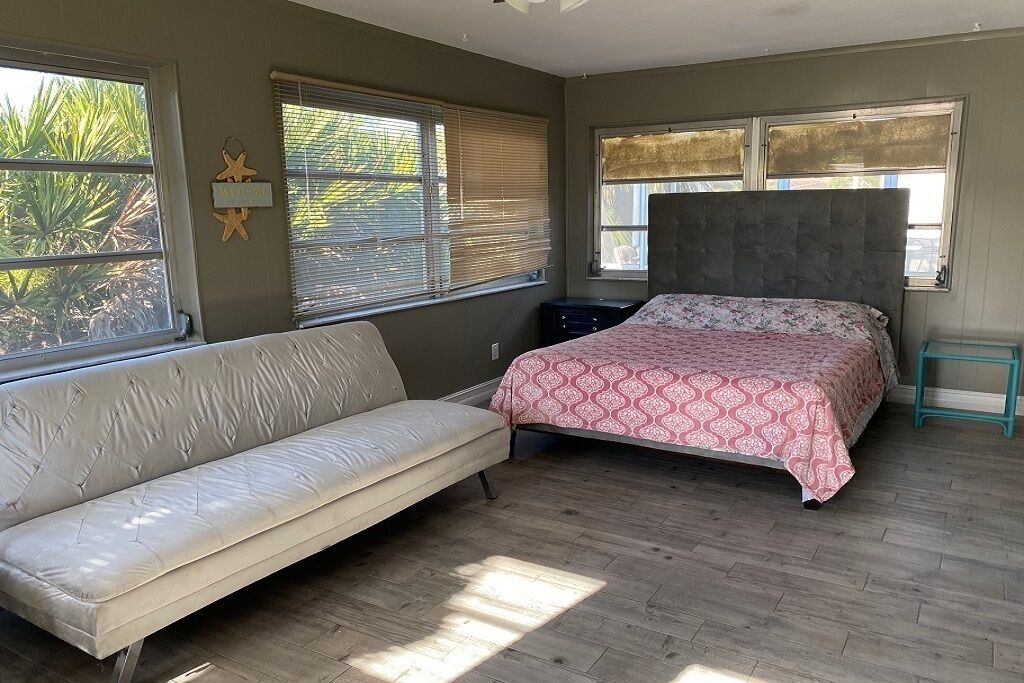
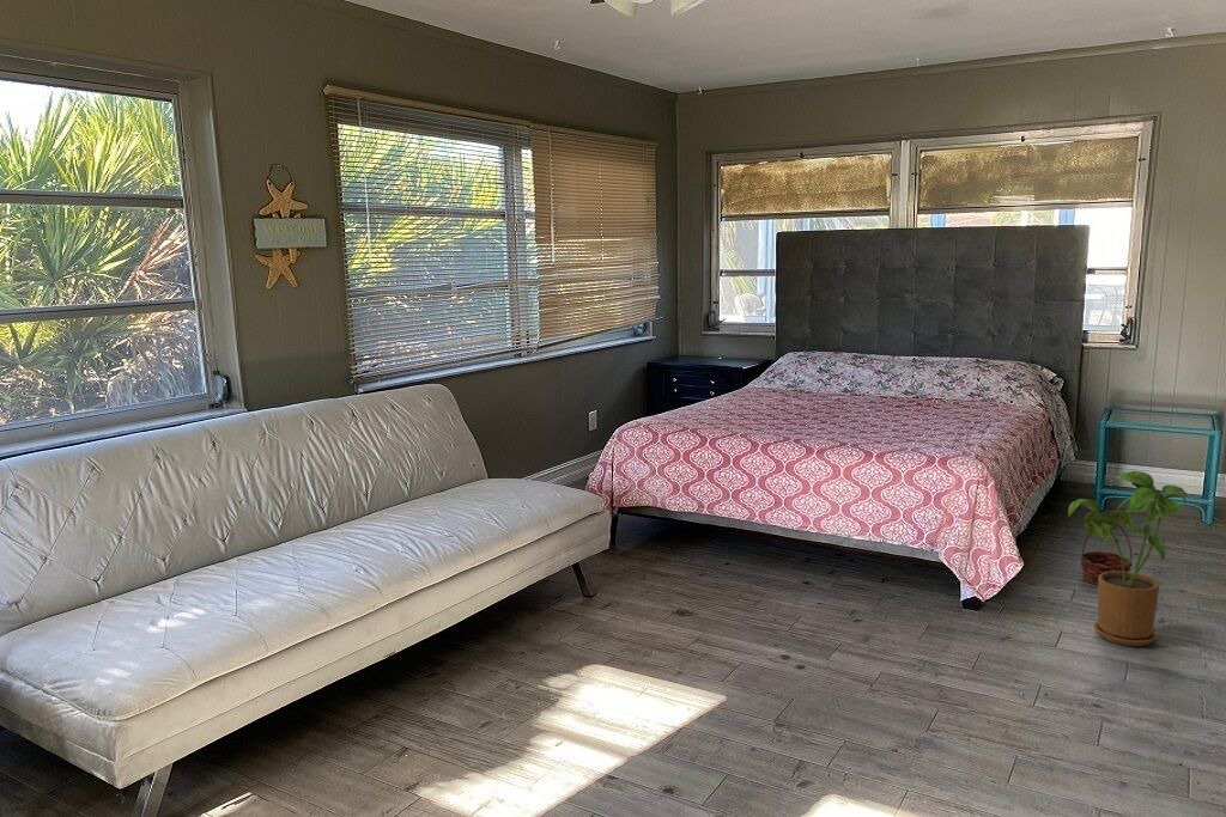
+ basket (1106, 553)
+ house plant (1122, 555)
